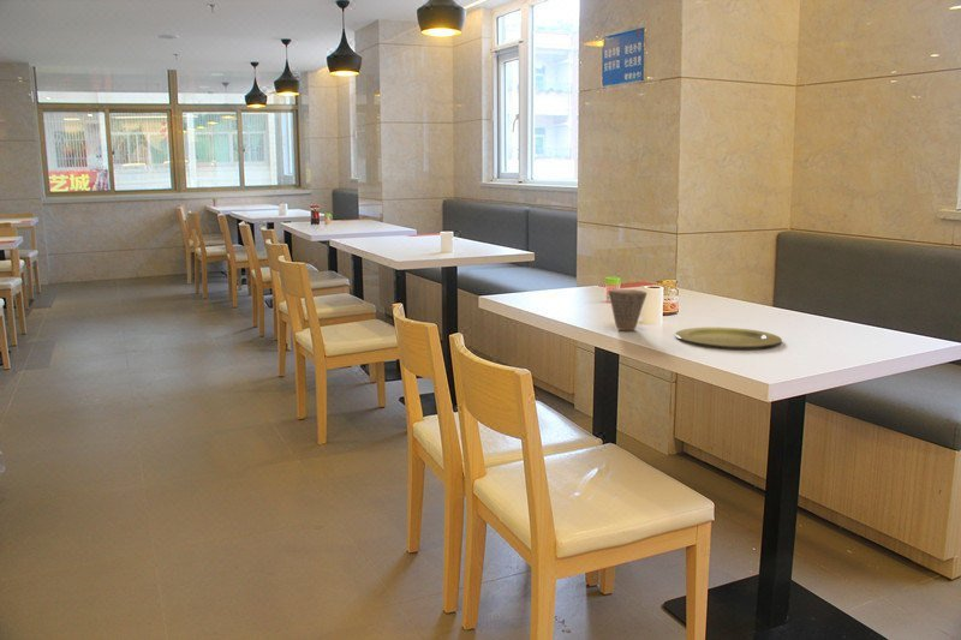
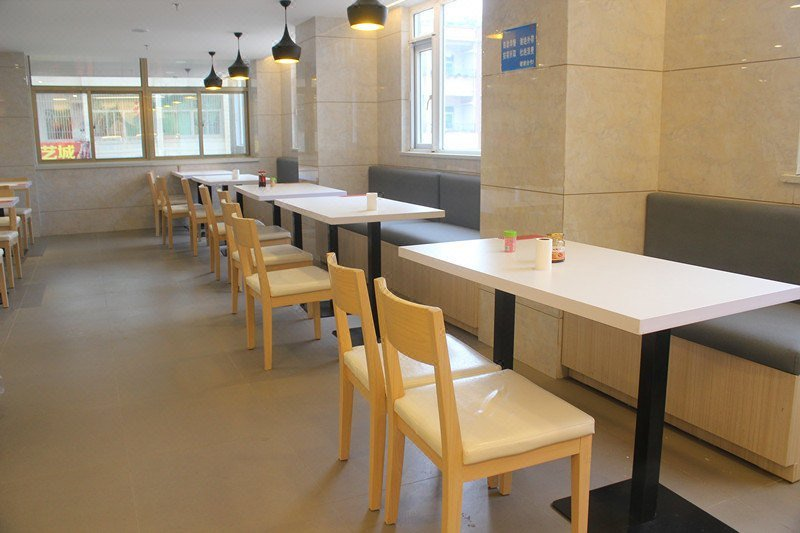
- plate (727, 336)
- cup (627, 309)
